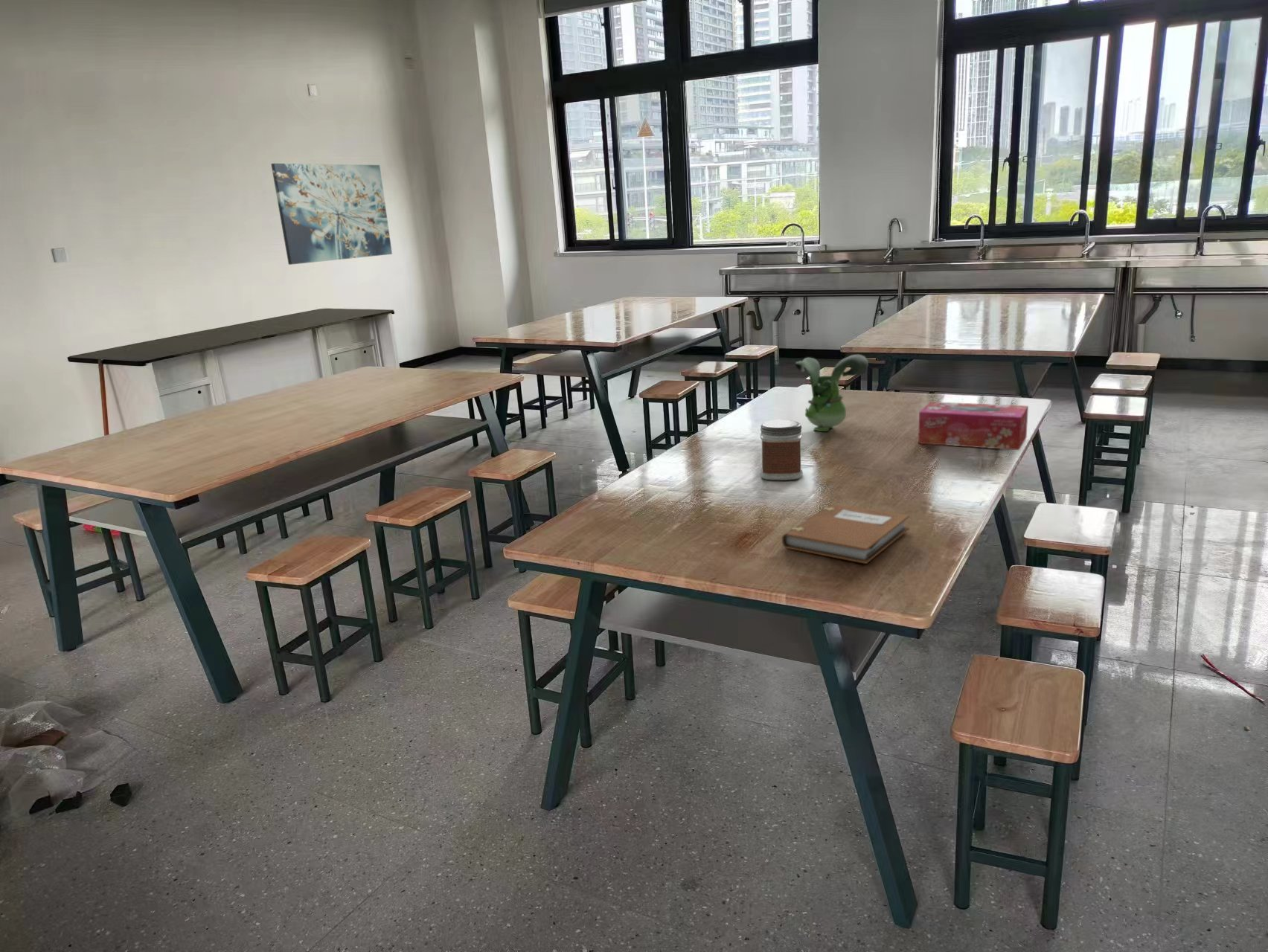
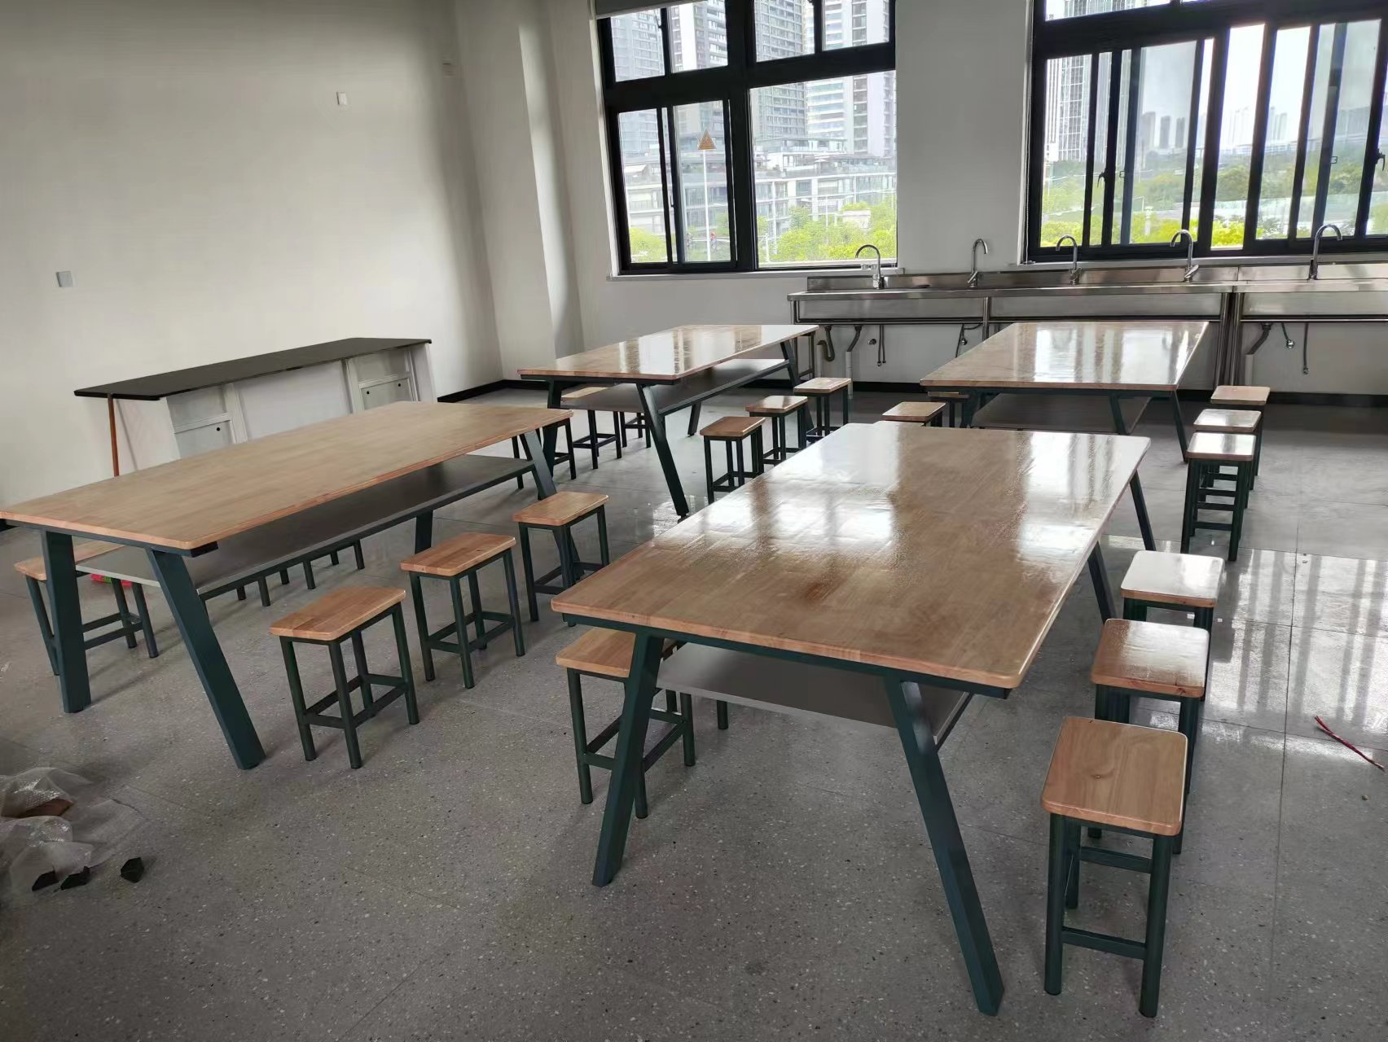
- toy figurine (831, 393)
- tissue box (973, 425)
- jar (781, 449)
- wall art (336, 212)
- notebook (847, 530)
